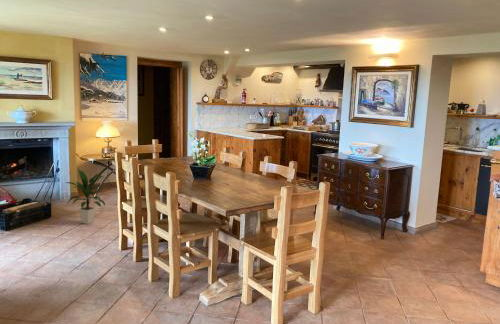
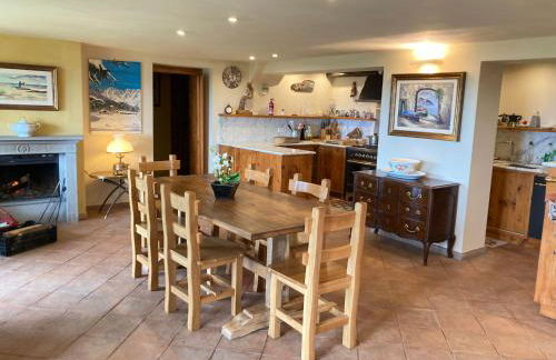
- indoor plant (88, 195)
